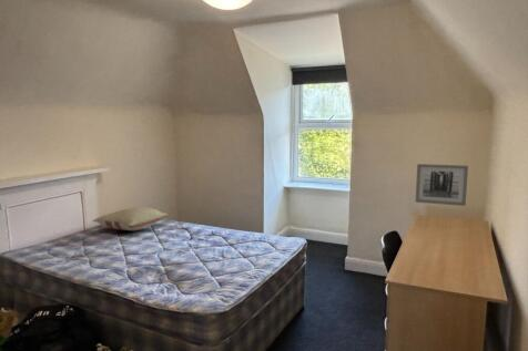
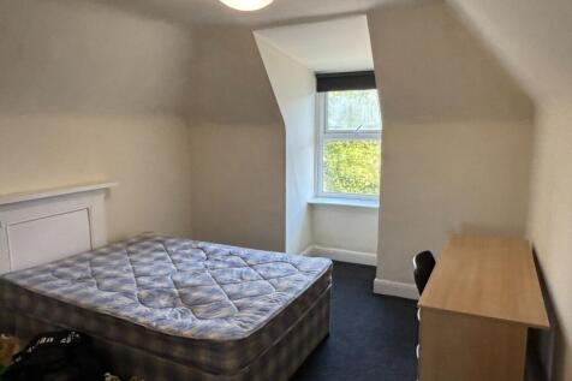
- wall art (440, 184)
- pillow (131, 218)
